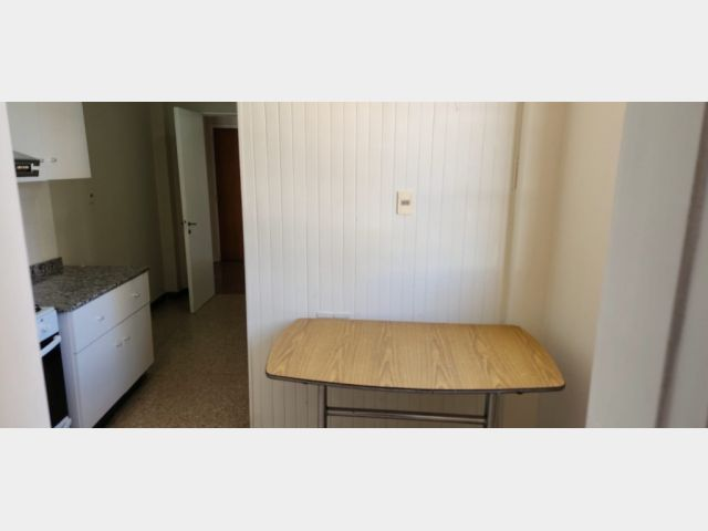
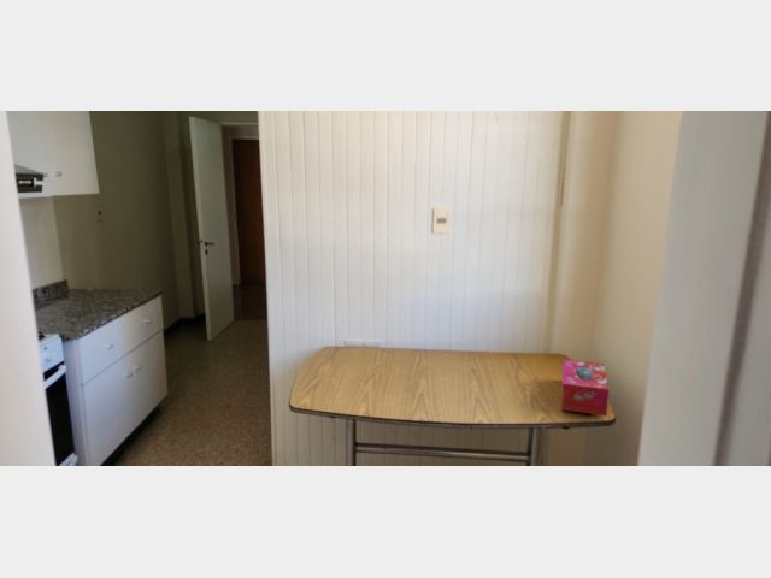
+ tissue box (583, 385)
